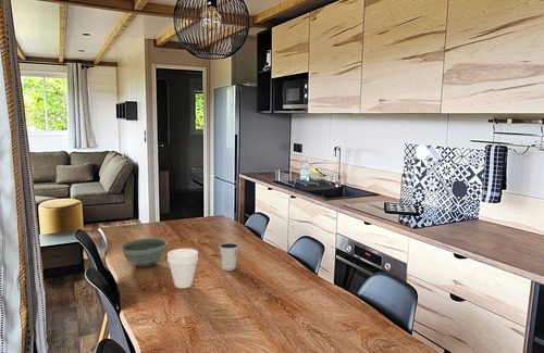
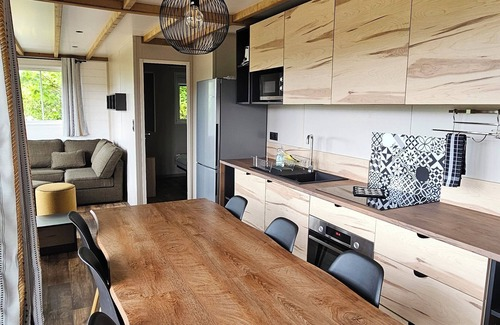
- bowl (145, 253)
- cup (183, 268)
- dixie cup (228, 256)
